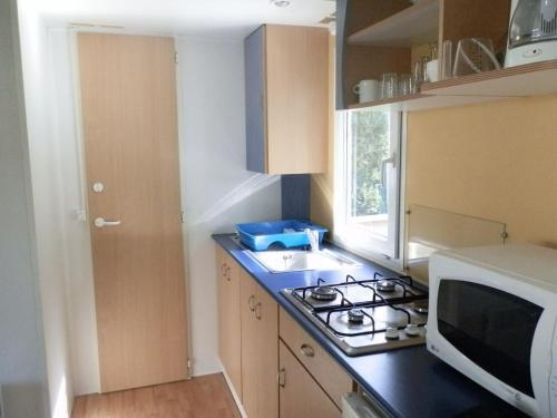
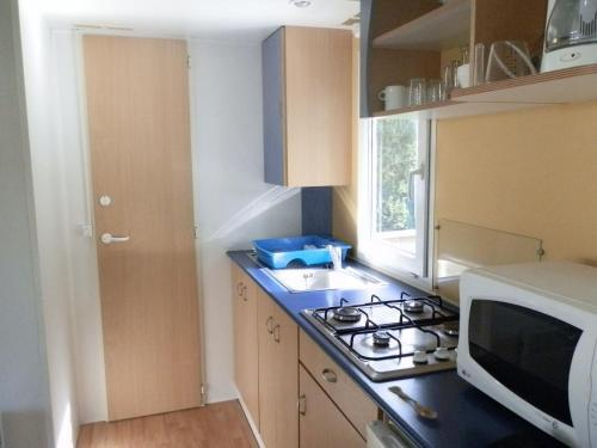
+ spoon (410, 399)
